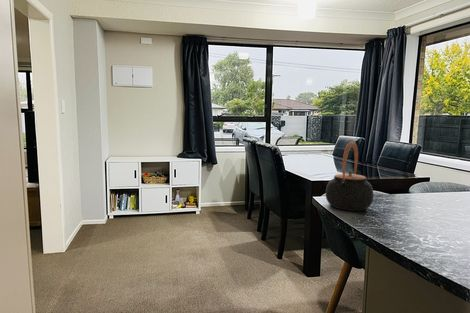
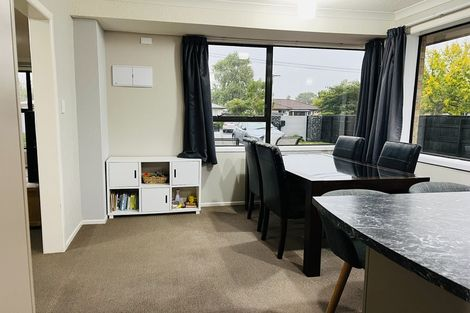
- teapot (351, 173)
